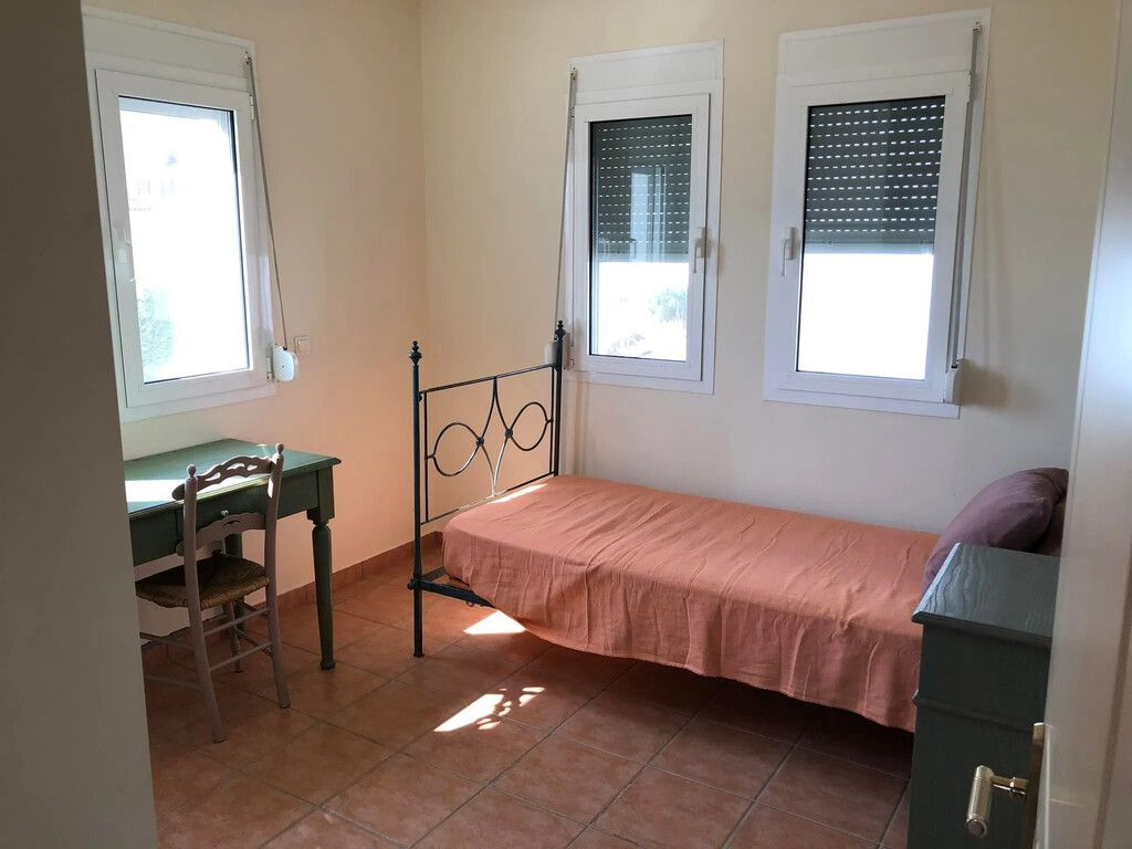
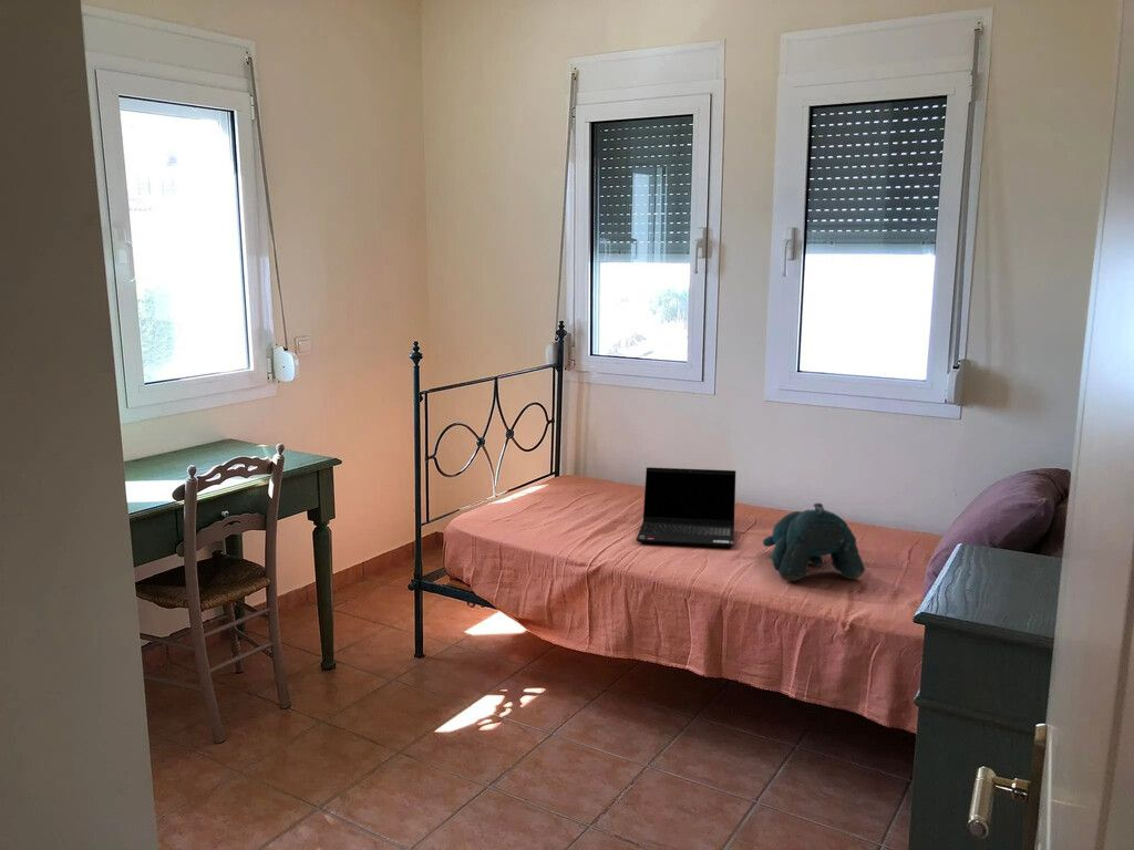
+ laptop computer (687, 506)
+ teddy bear (812, 531)
